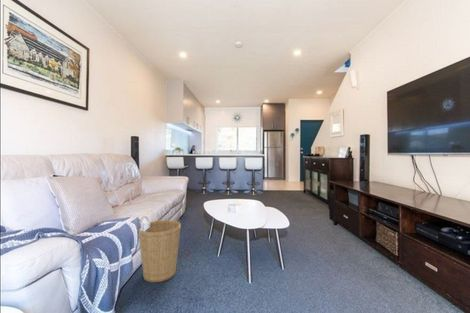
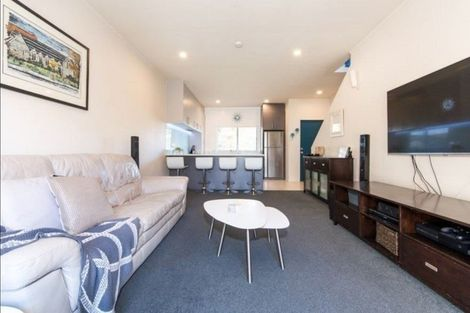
- basket (159, 245)
